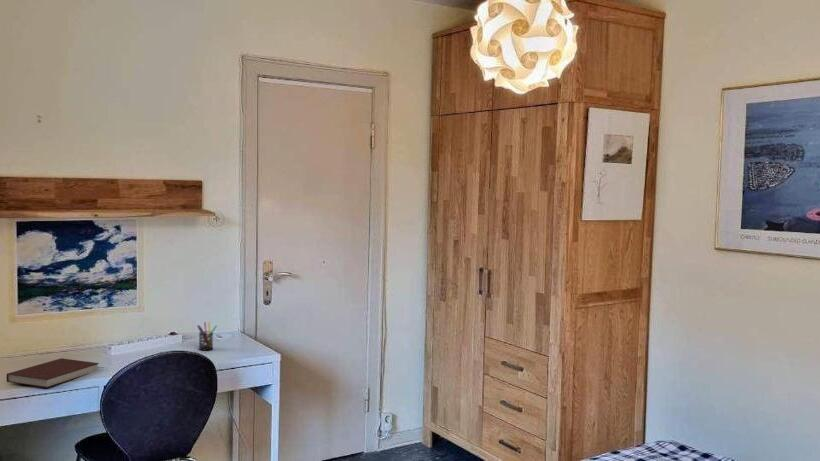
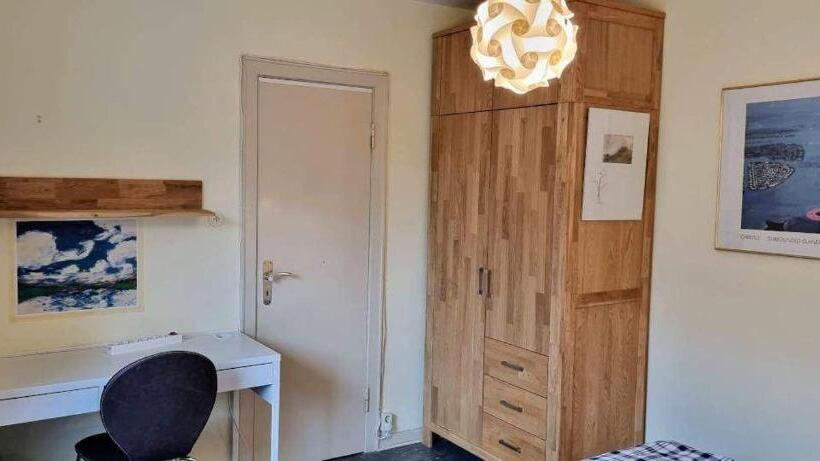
- pen holder (207, 334)
- notebook (54, 372)
